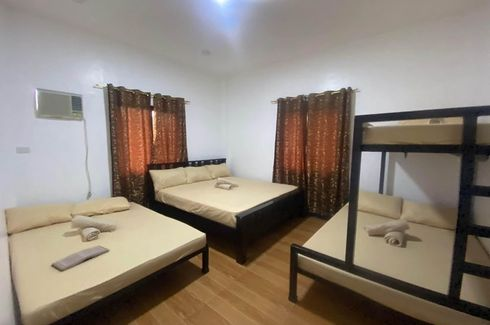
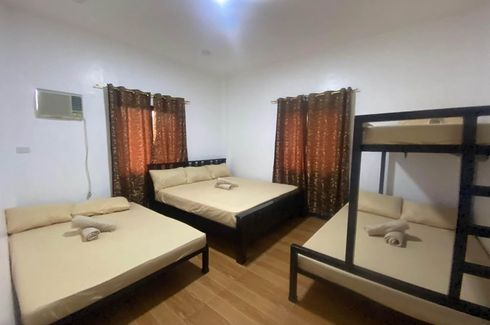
- book (82, 255)
